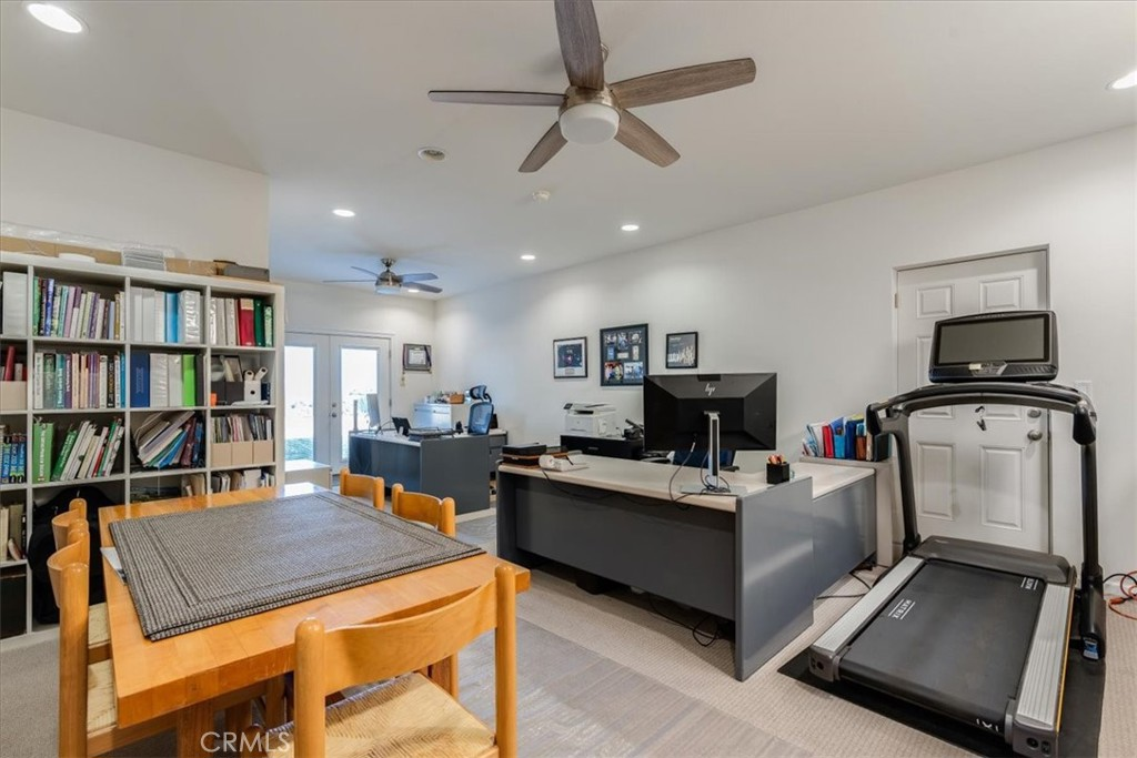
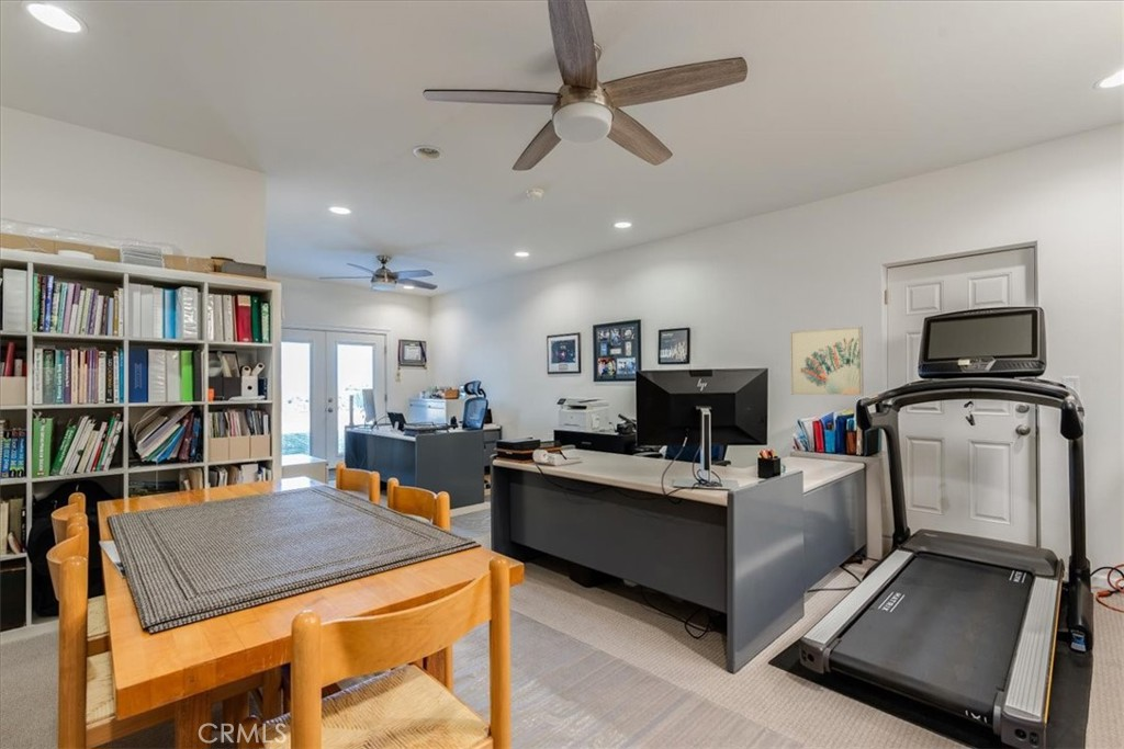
+ wall art (824, 362)
